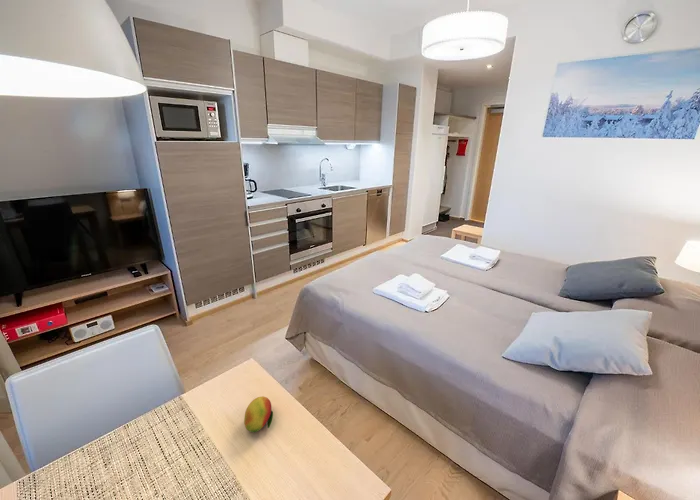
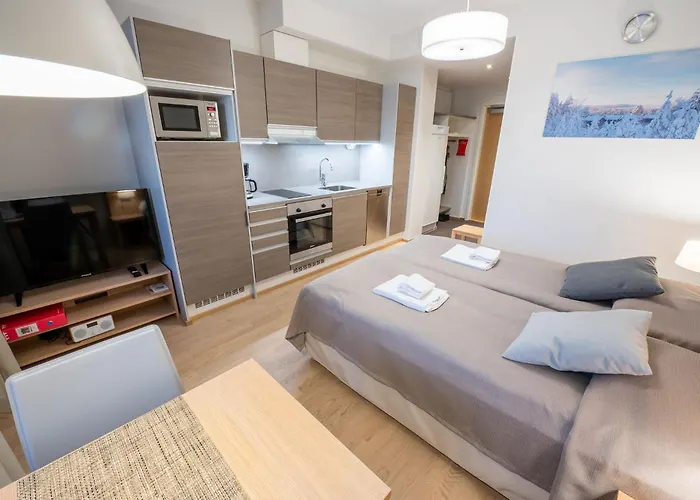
- fruit (258, 413)
